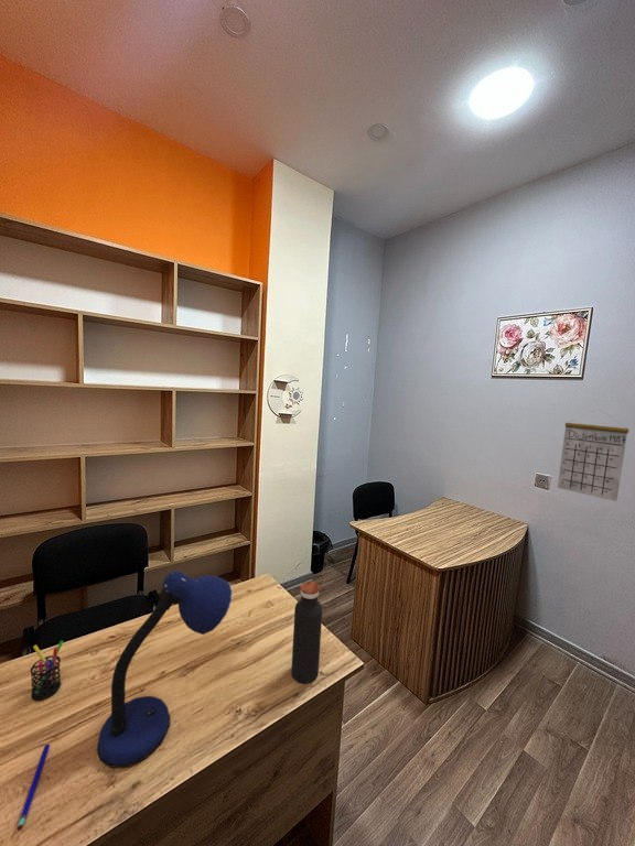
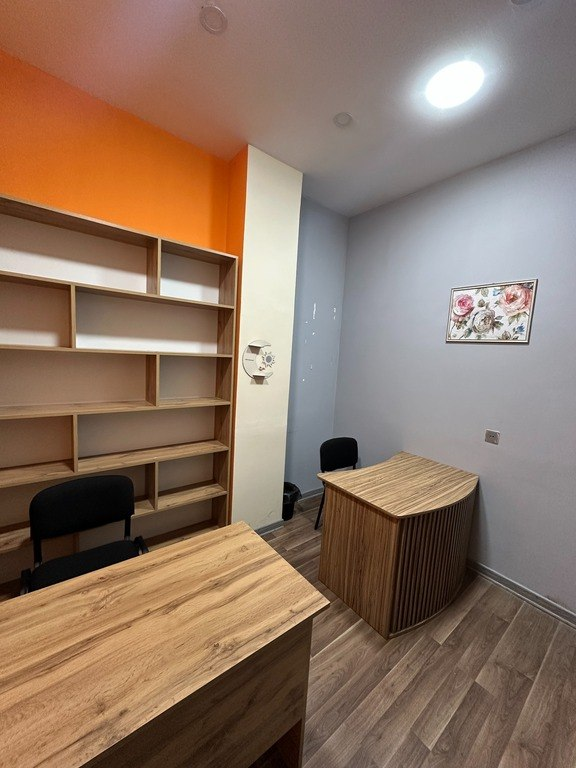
- calendar (591, 452)
- pen (34, 782)
- water bottle (306, 630)
- pen holder (50, 665)
- desk lamp (151, 630)
